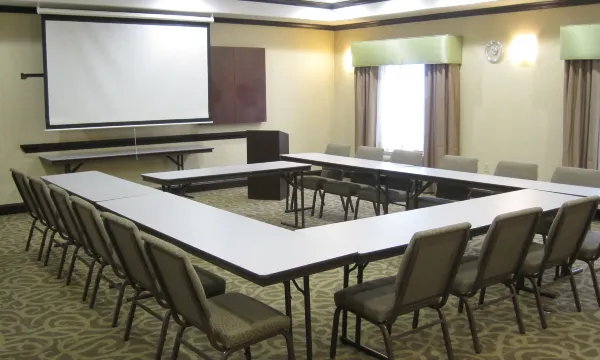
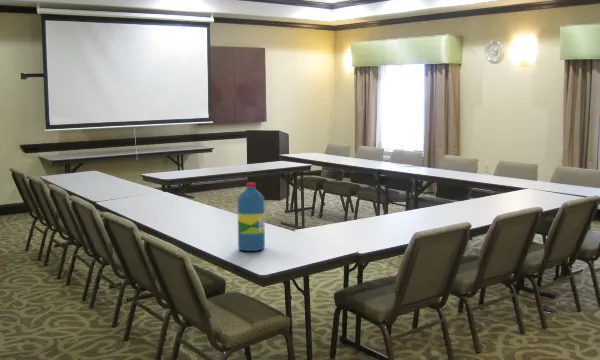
+ water bottle (251, 216)
